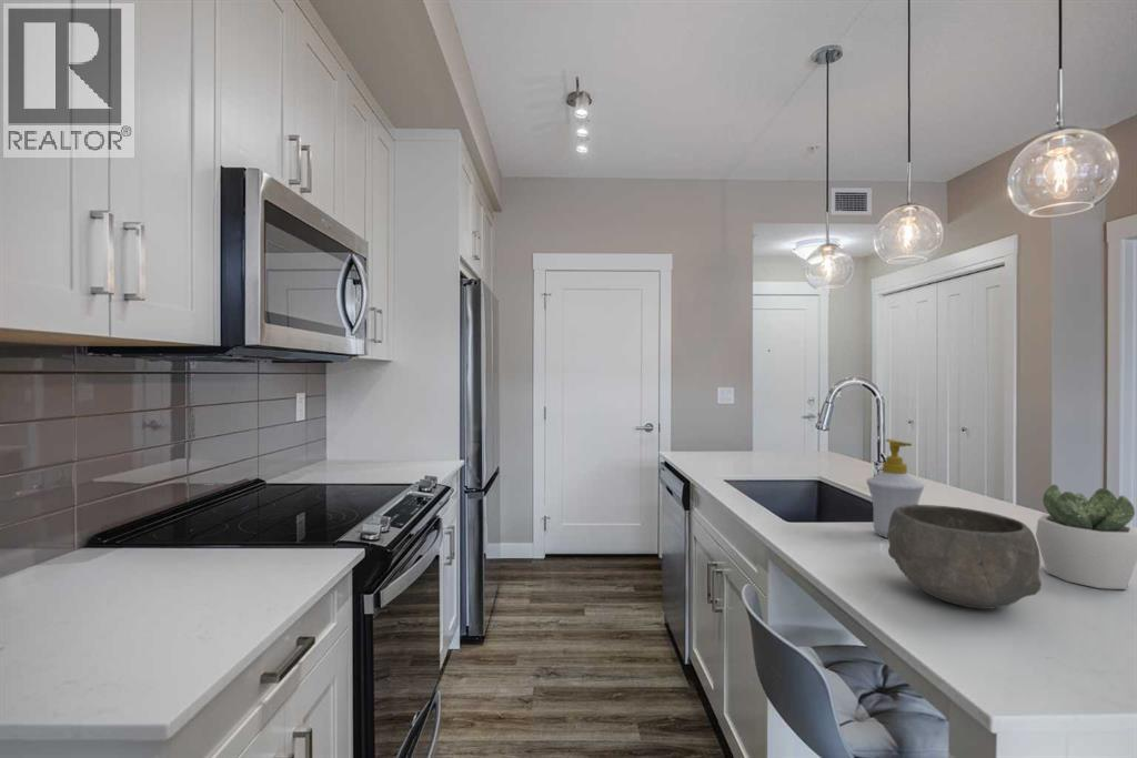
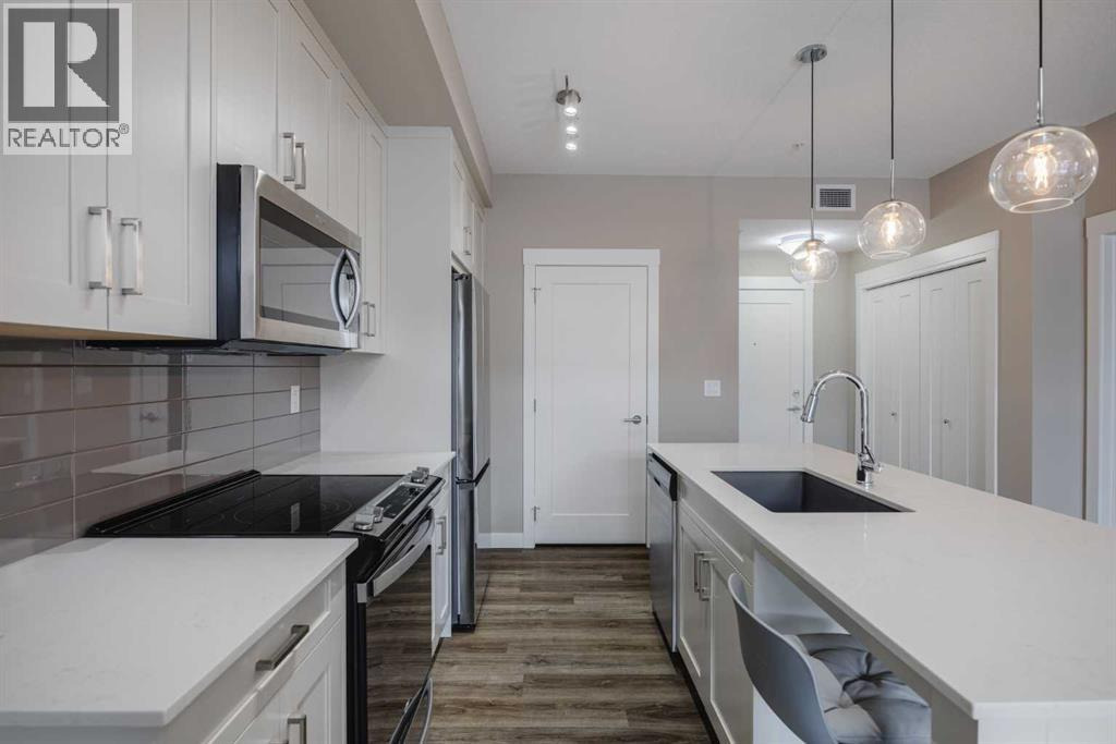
- soap bottle (894, 487)
- bowl (957, 556)
- succulent plant (1086, 534)
